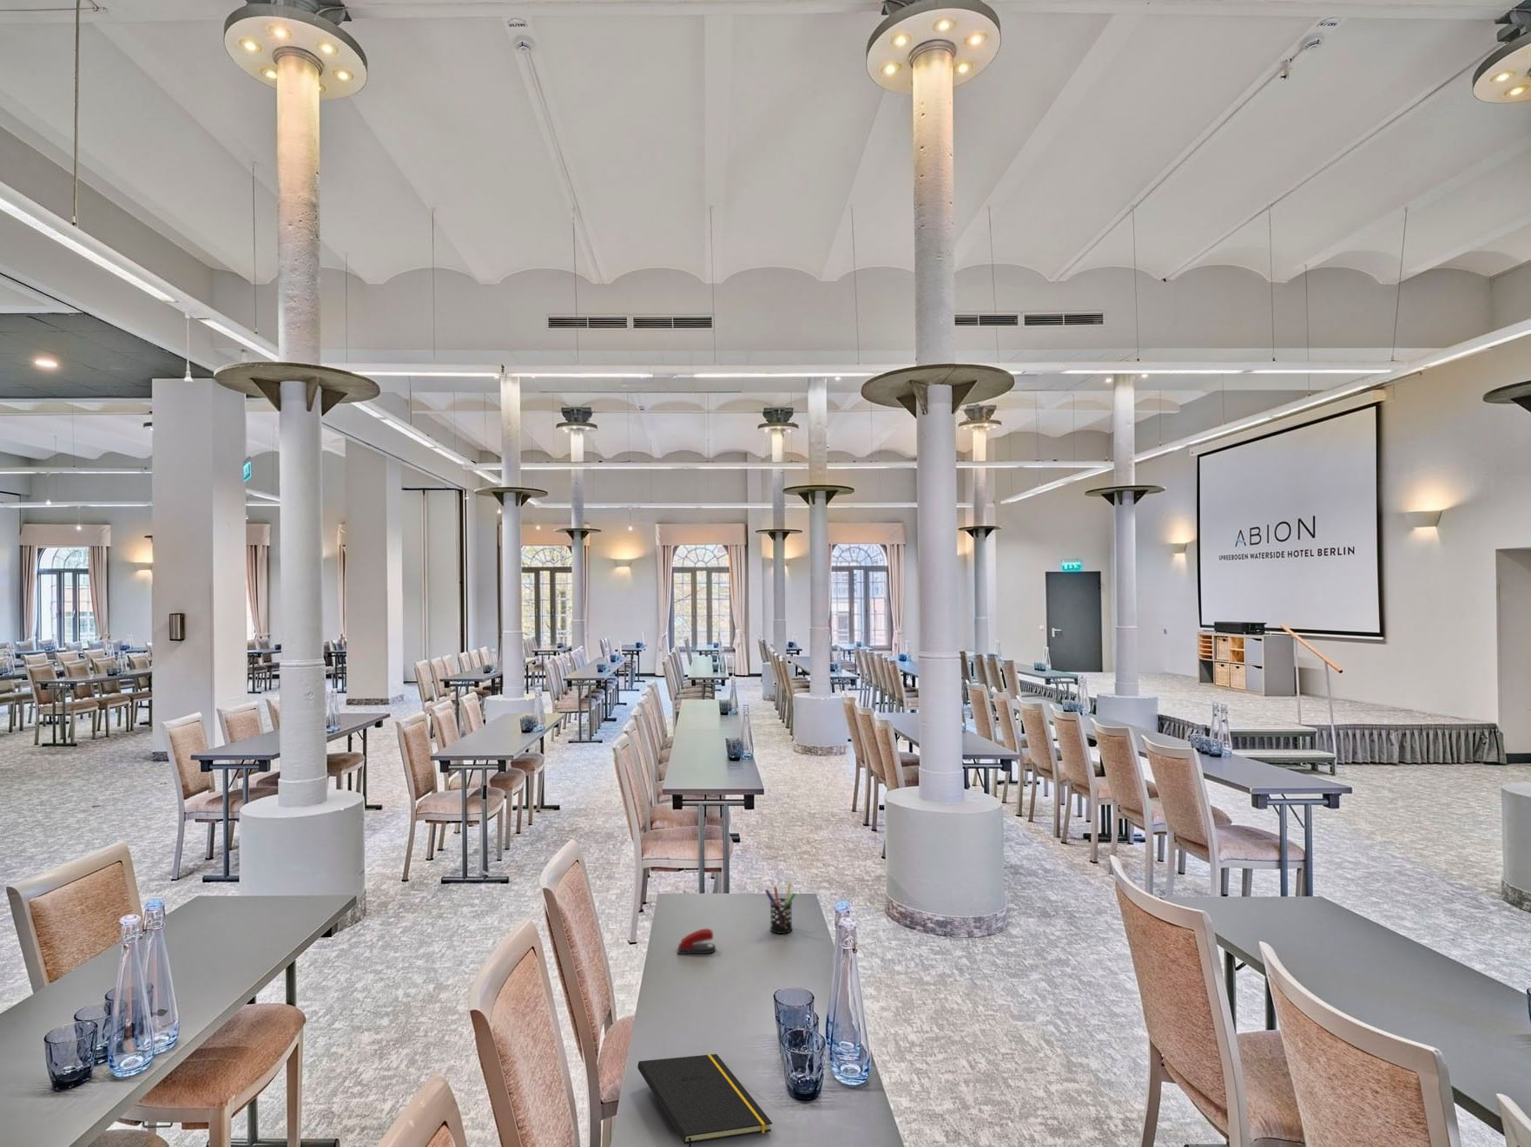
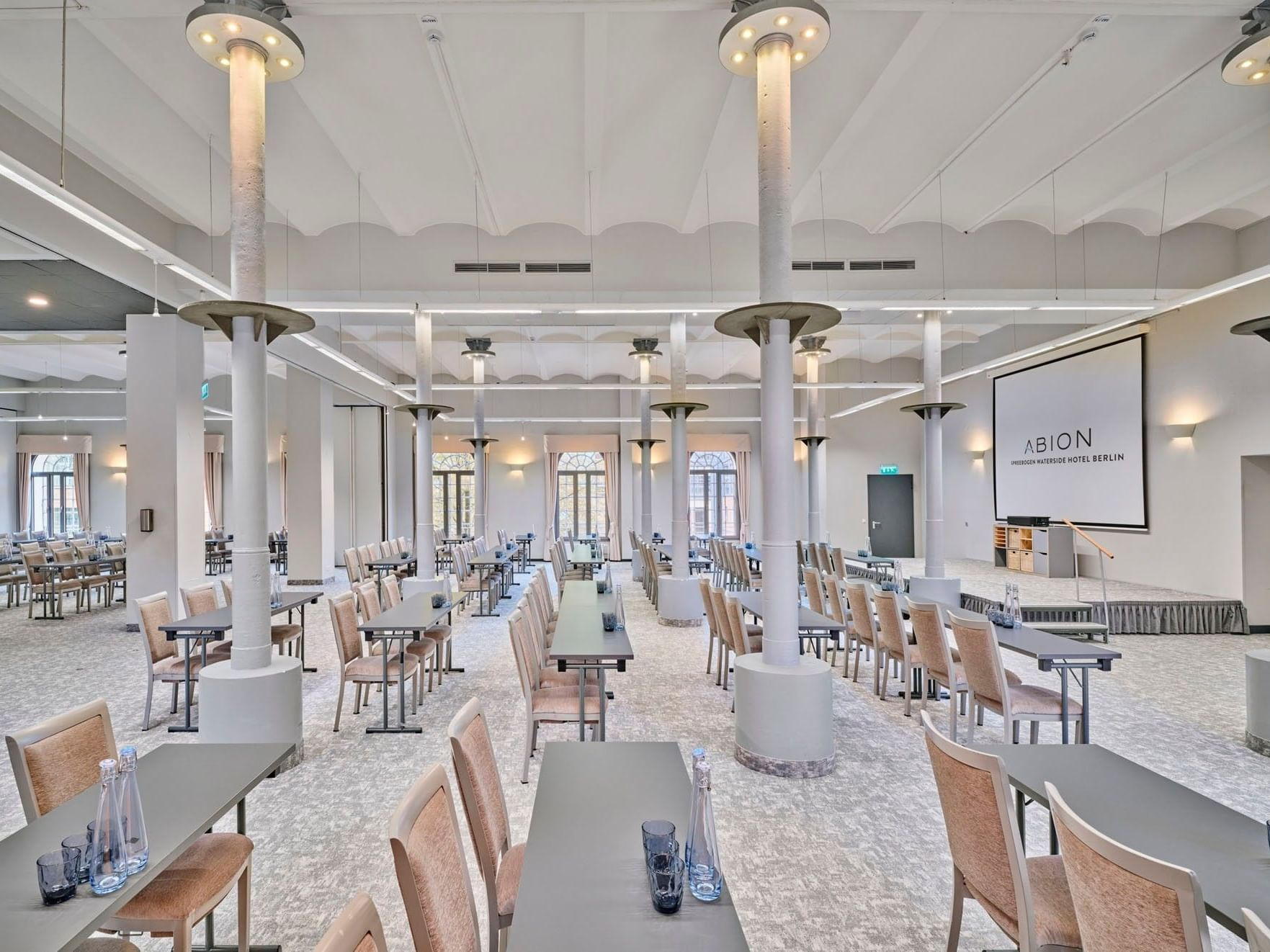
- stapler (697, 941)
- notepad (702, 1094)
- pen holder (782, 907)
